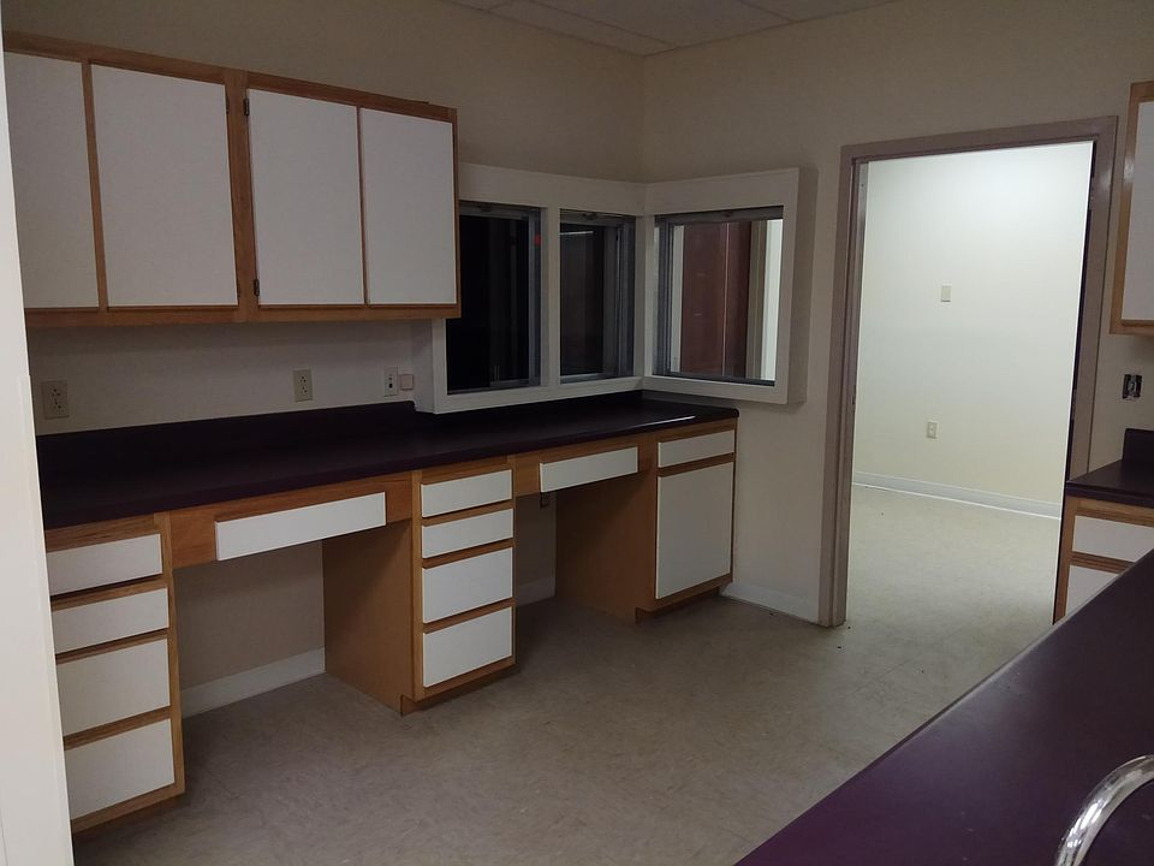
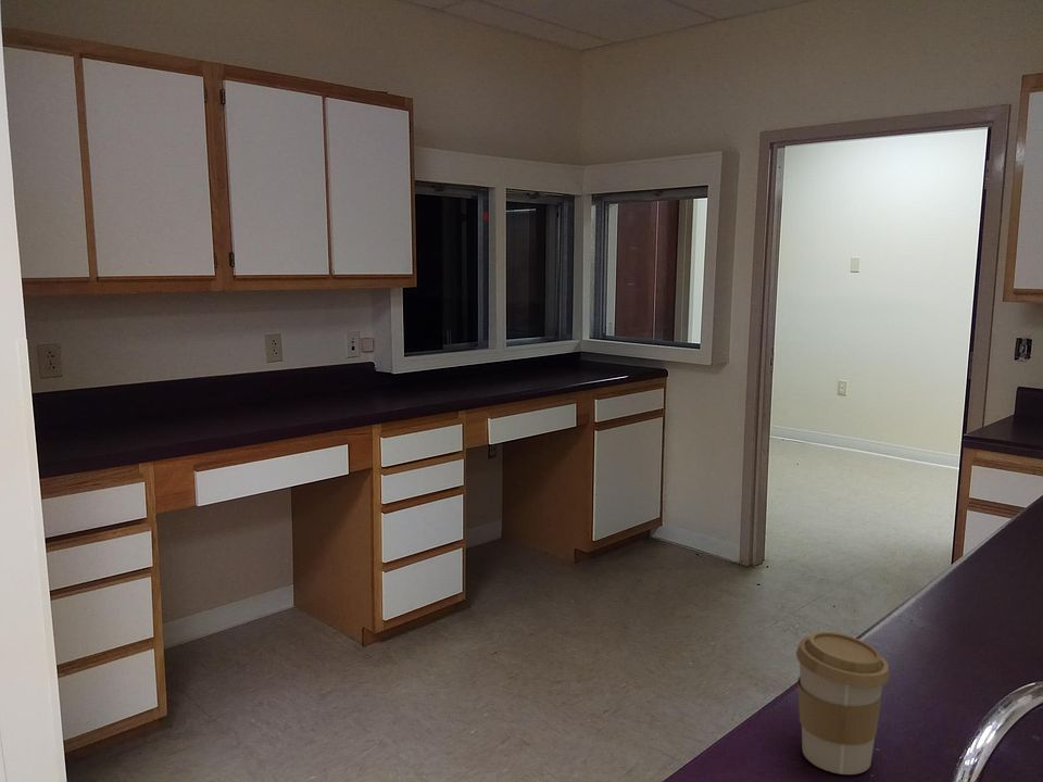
+ coffee cup (839, 699)
